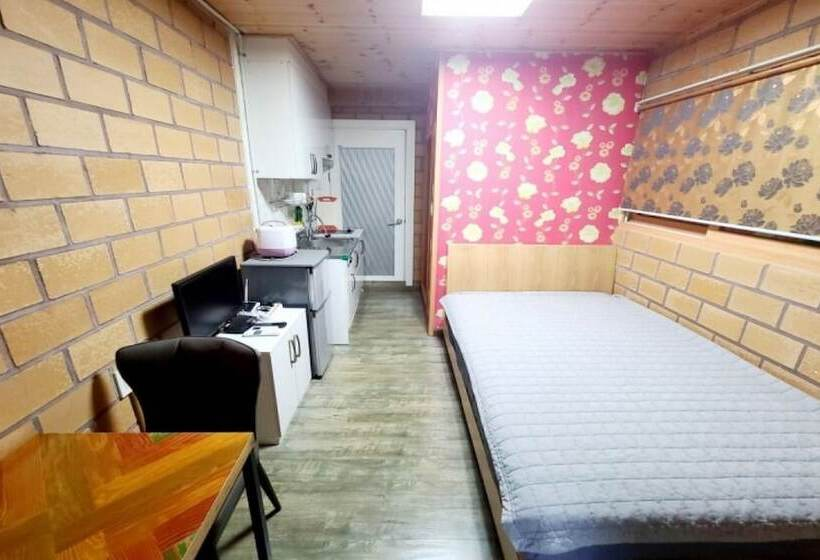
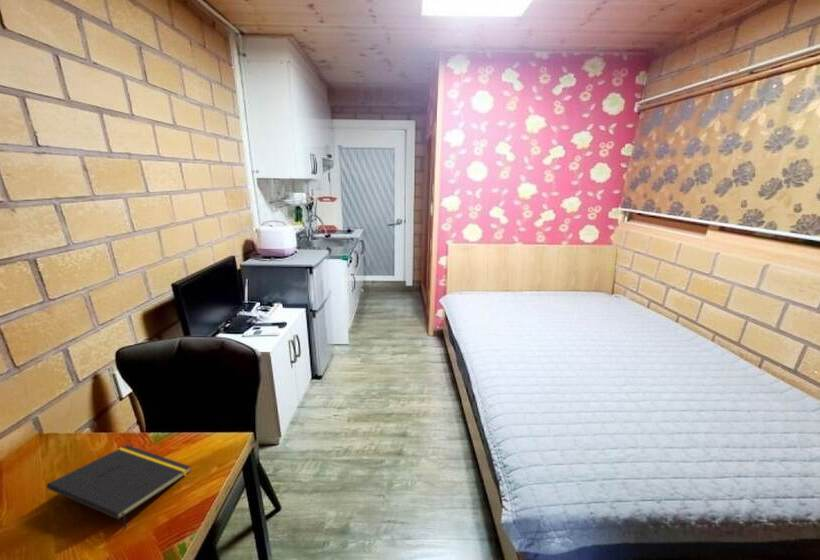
+ notepad (123, 477)
